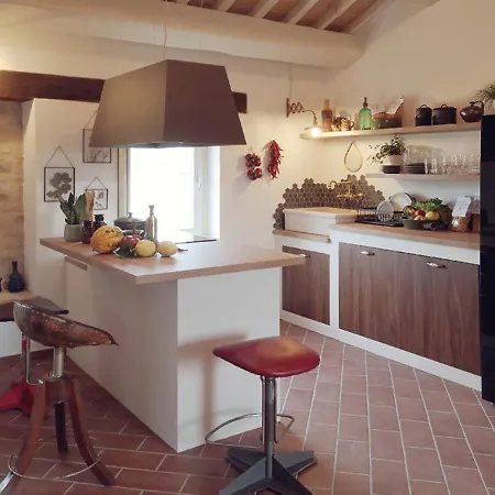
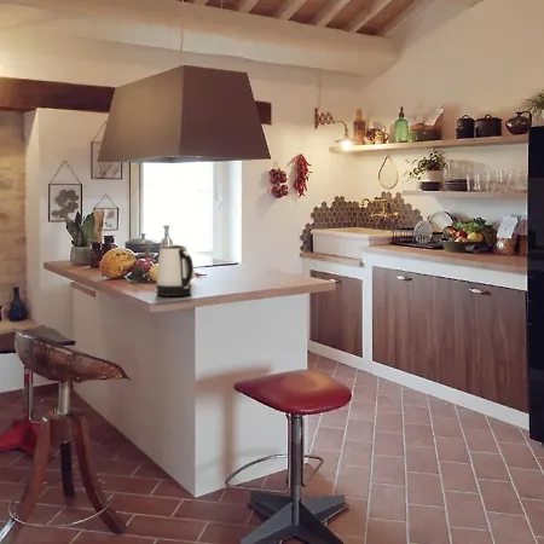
+ kettle (176, 270)
